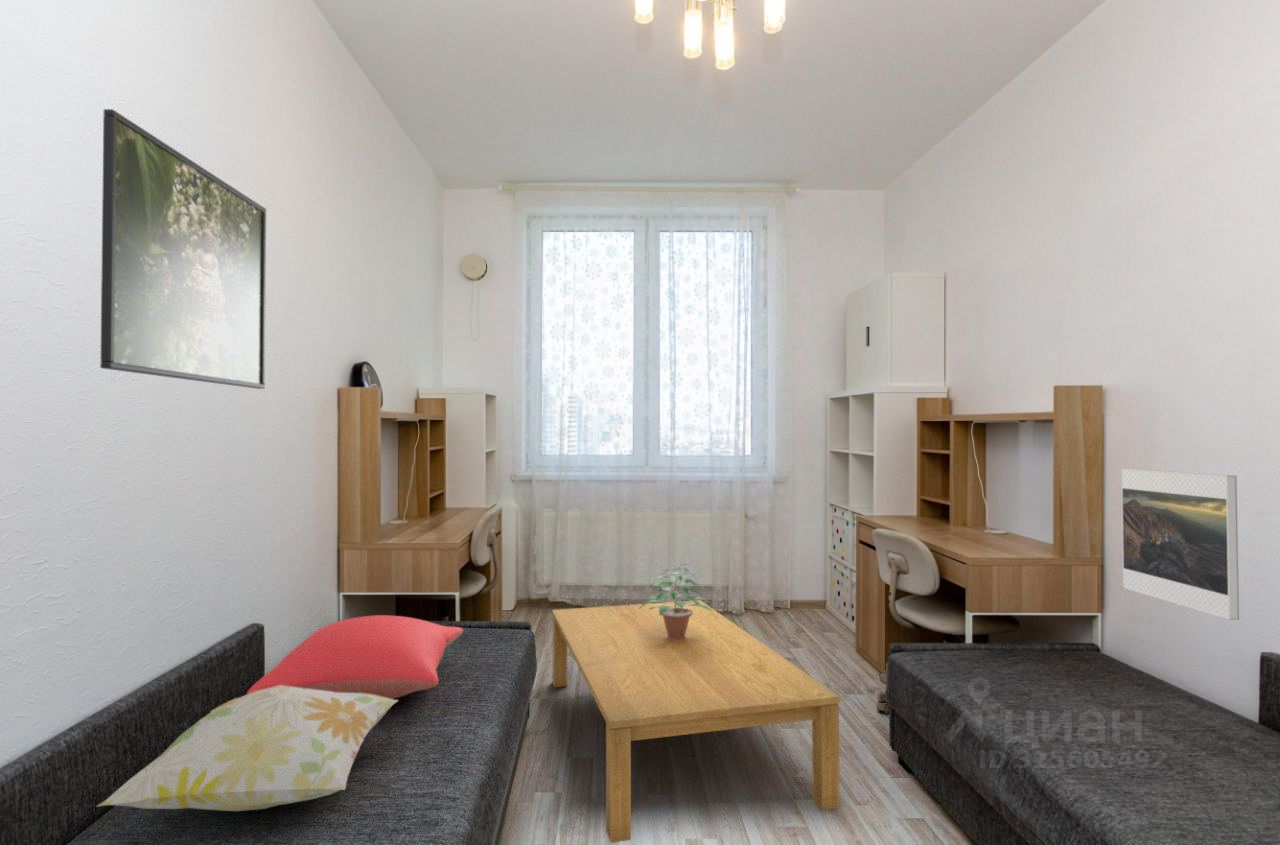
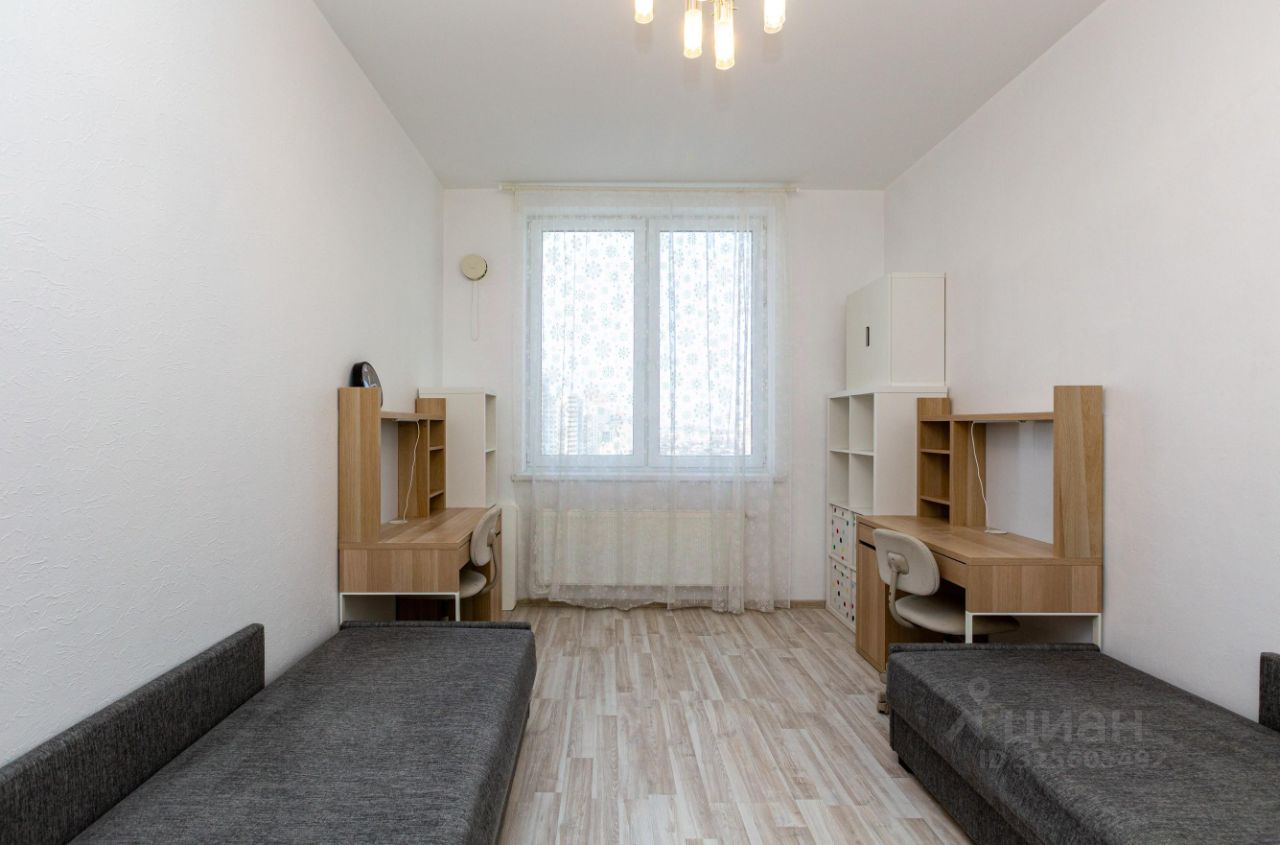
- decorative pillow (271, 744)
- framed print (1174, 536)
- pillow (370, 657)
- potted plant (676, 597)
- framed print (198, 273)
- coffee table (667, 689)
